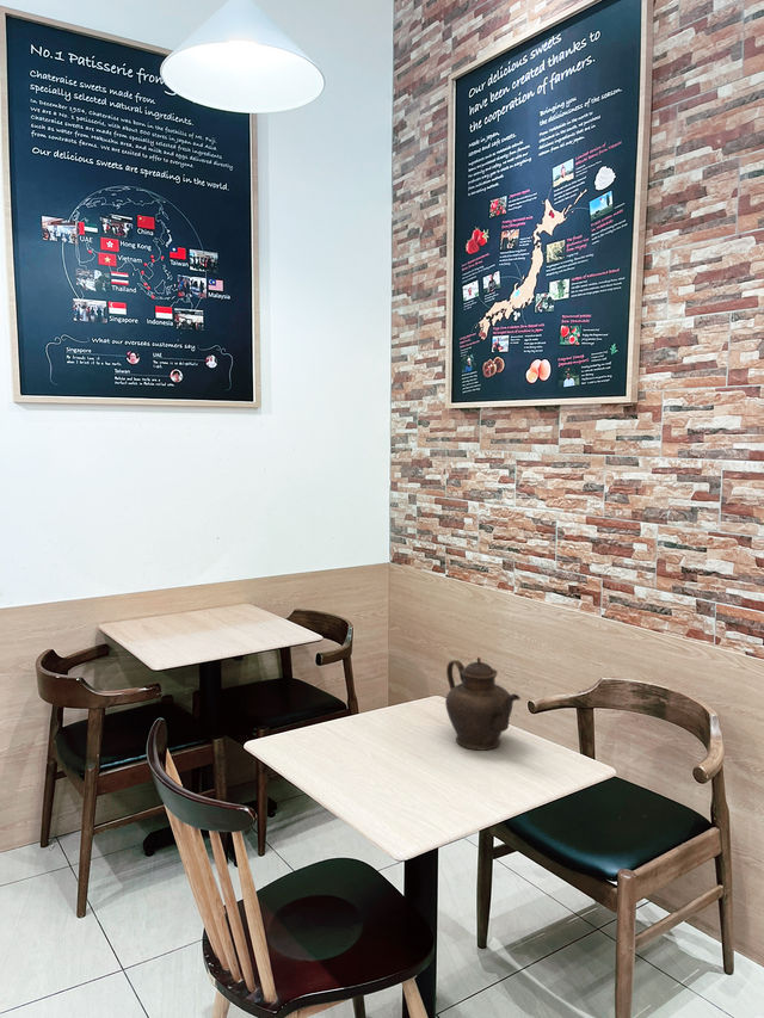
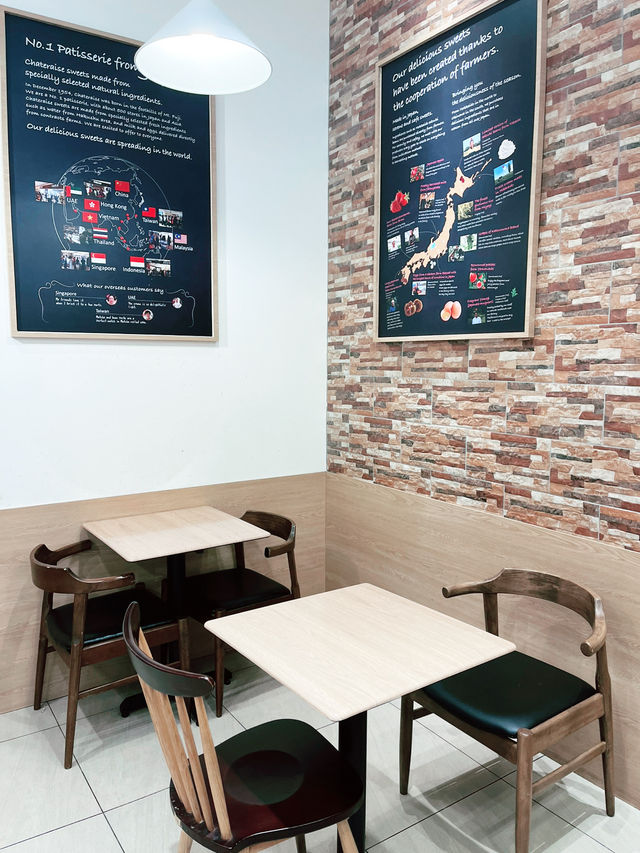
- teapot (480, 701)
